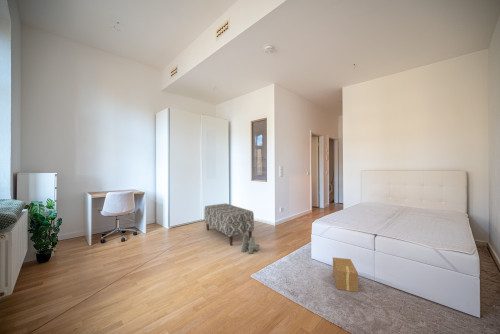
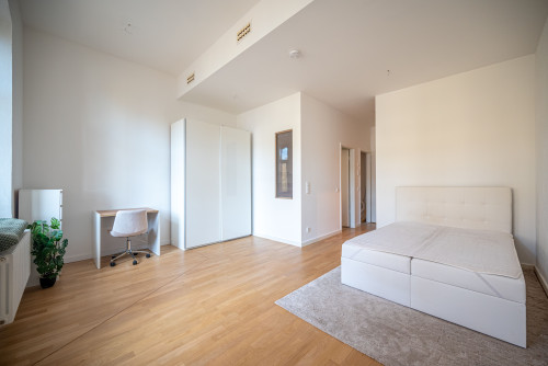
- boots (250, 242)
- bench (227, 221)
- cardboard box (344, 273)
